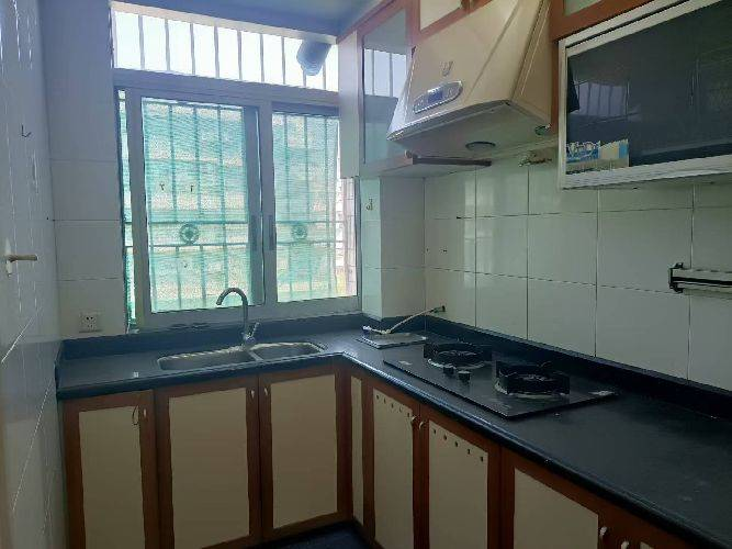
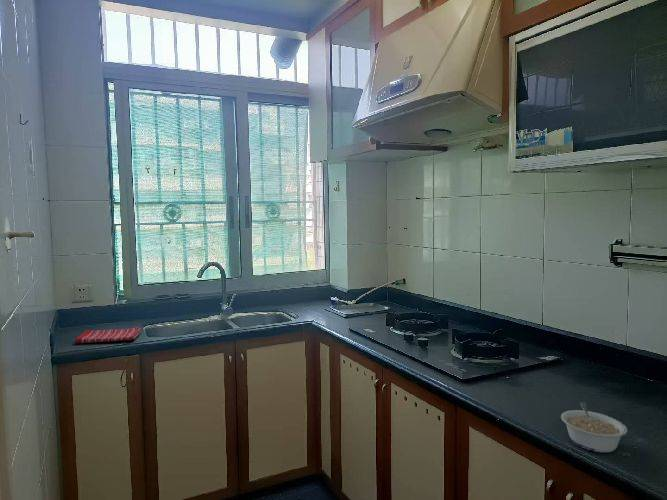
+ legume (590, 429)
+ dish towel (109, 334)
